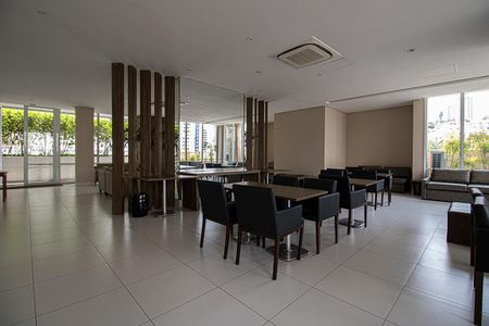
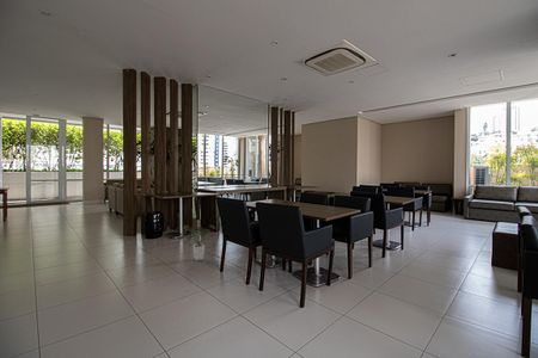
+ house plant (197, 241)
